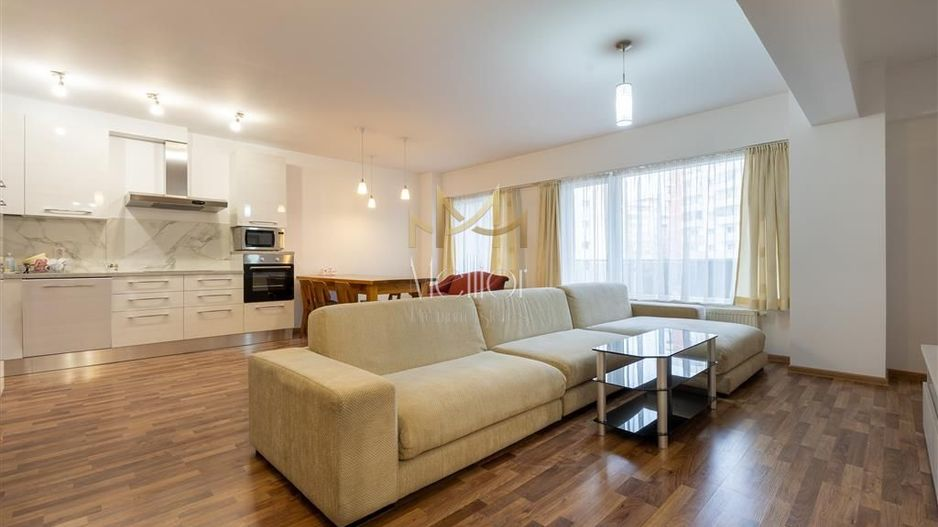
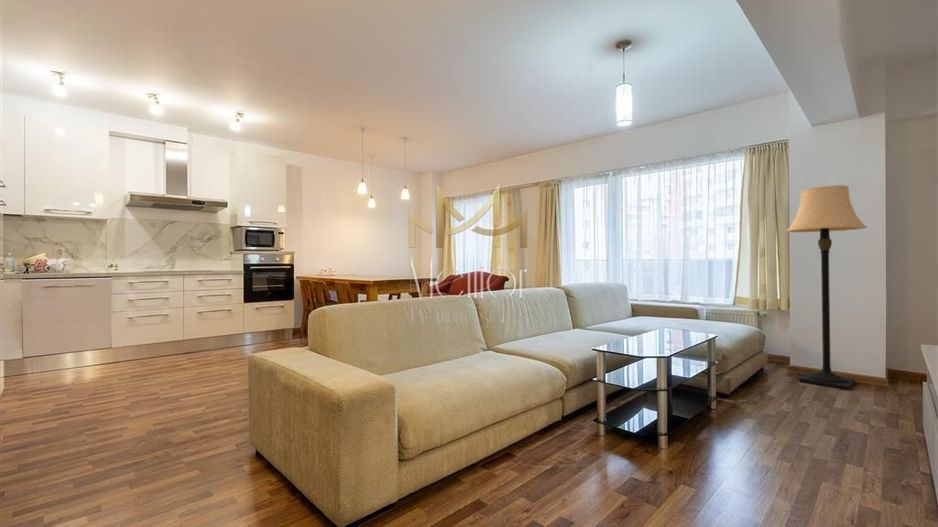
+ lamp (825, 285)
